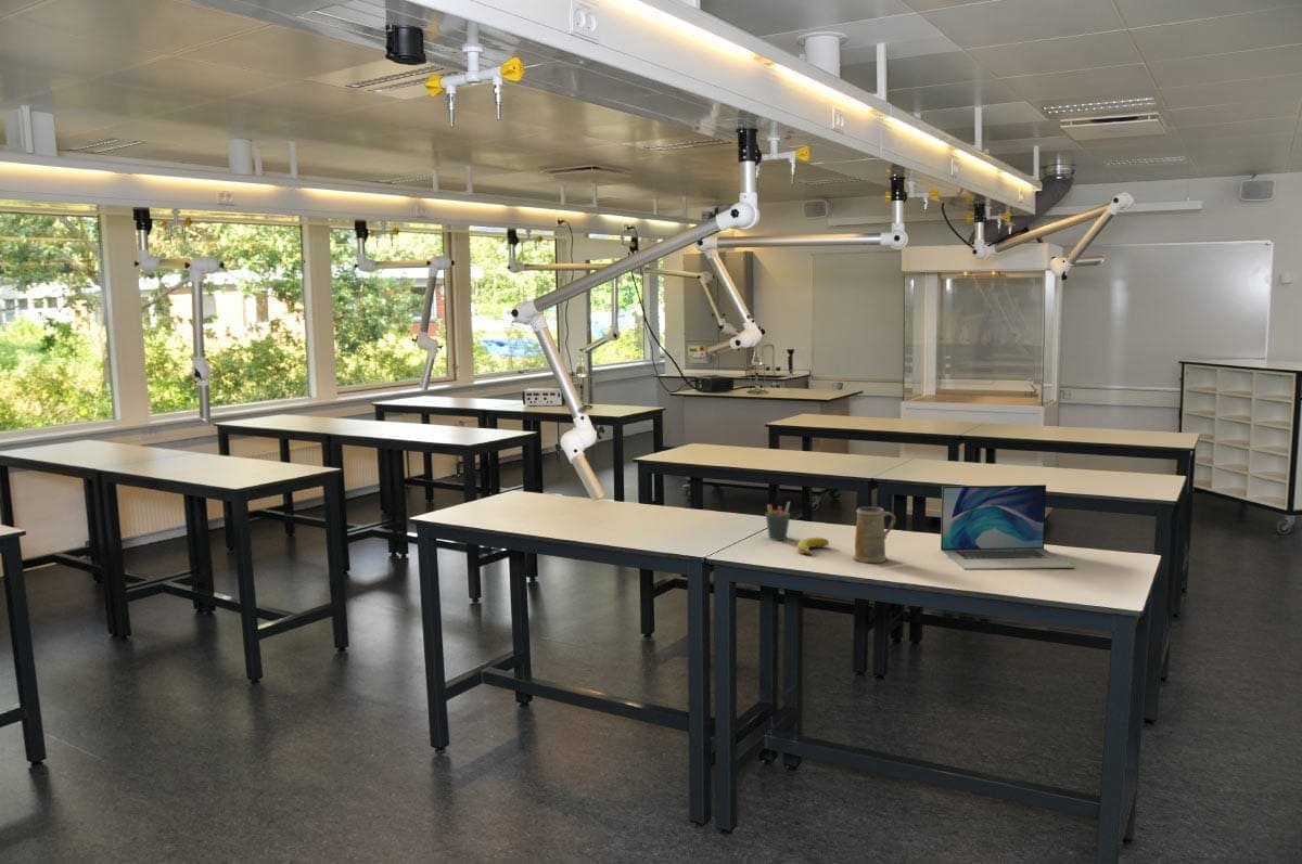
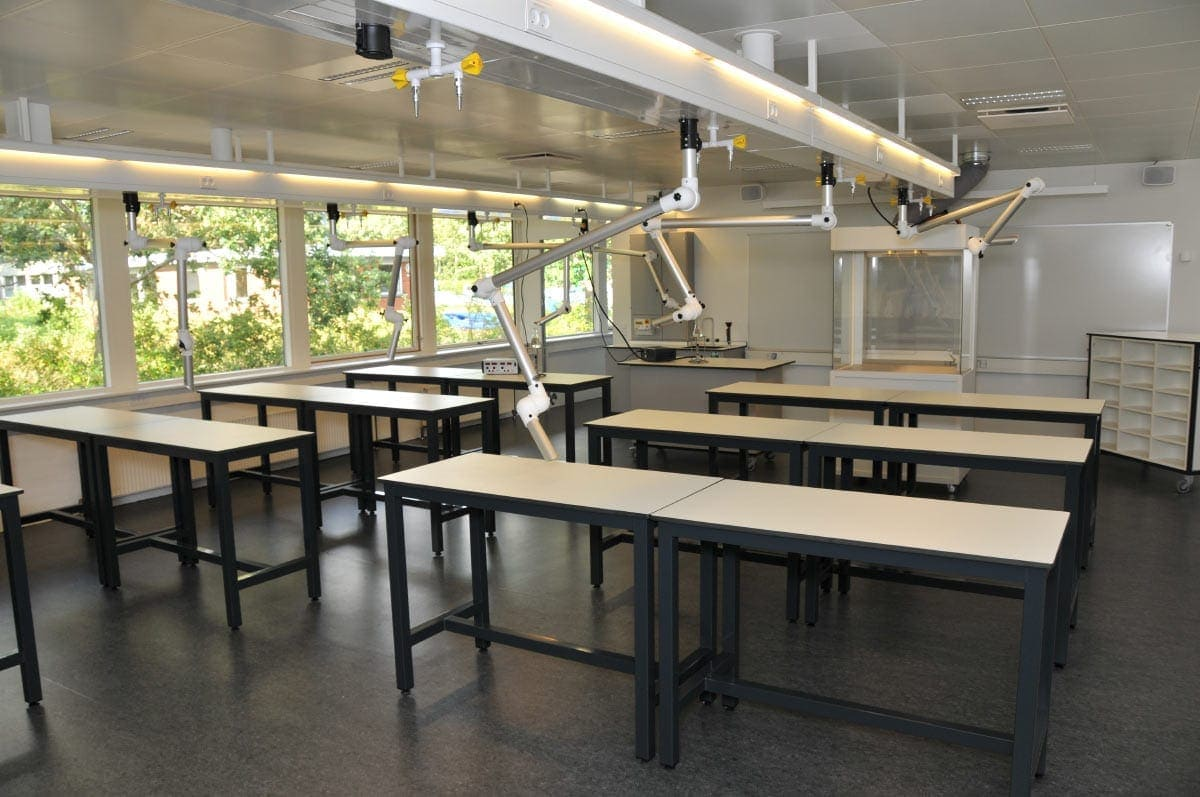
- pen holder (777, 519)
- banana (810, 544)
- laptop (1006, 525)
- mug (871, 533)
